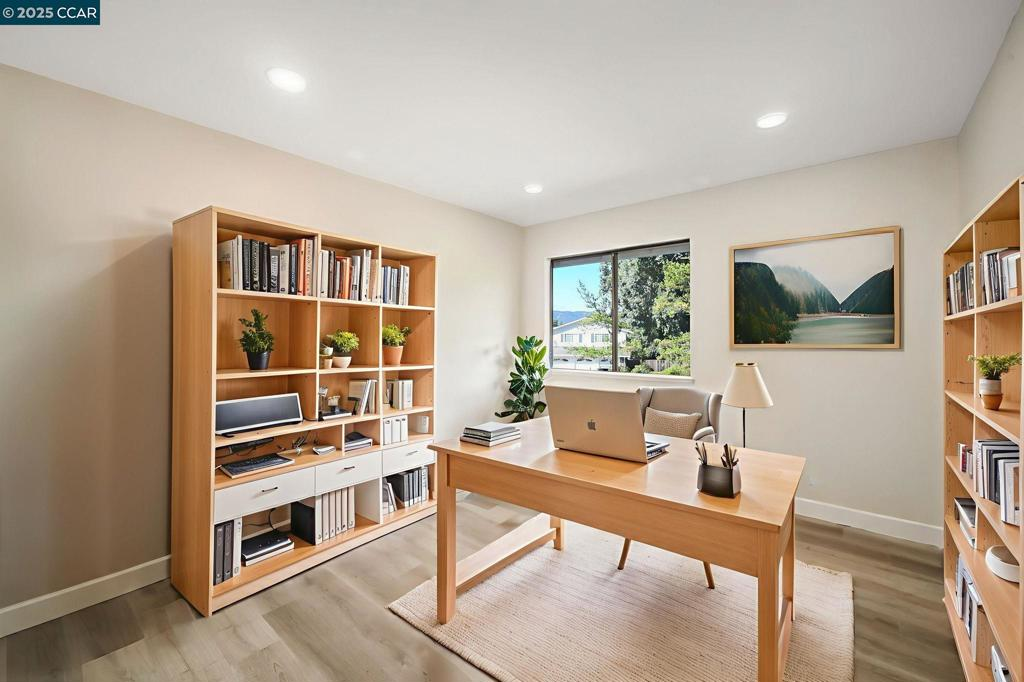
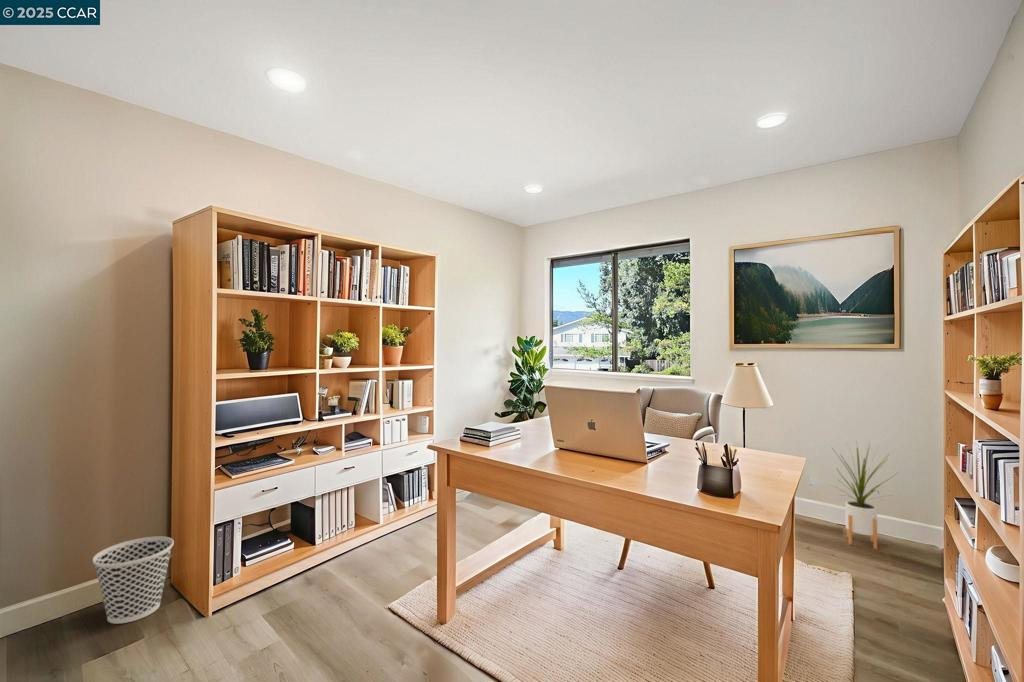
+ wastebasket (134, 580)
+ house plant (858, 492)
